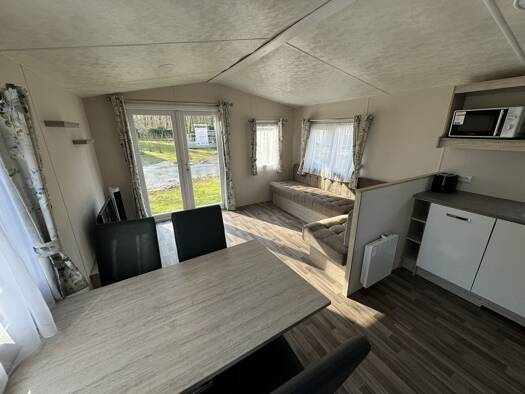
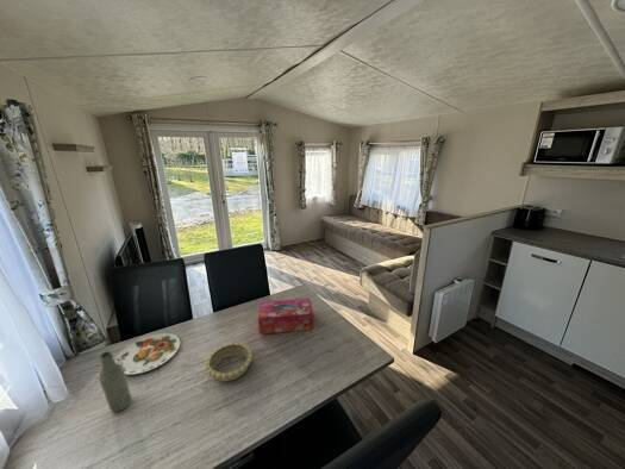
+ decorative bowl (226, 356)
+ tissue box (286, 314)
+ plate (149, 352)
+ bottle (113, 380)
